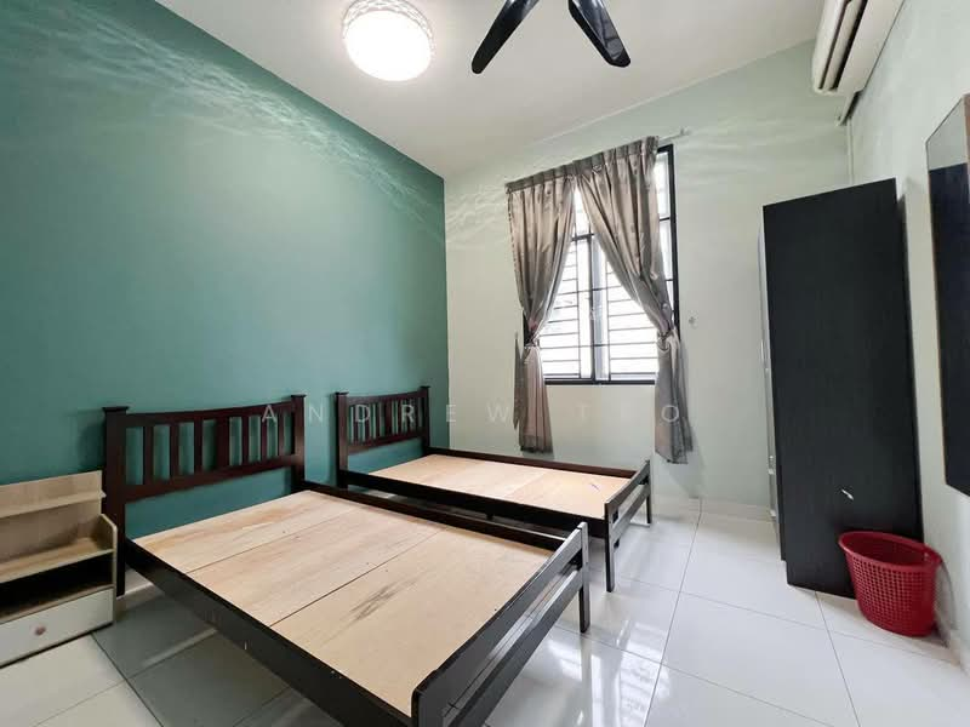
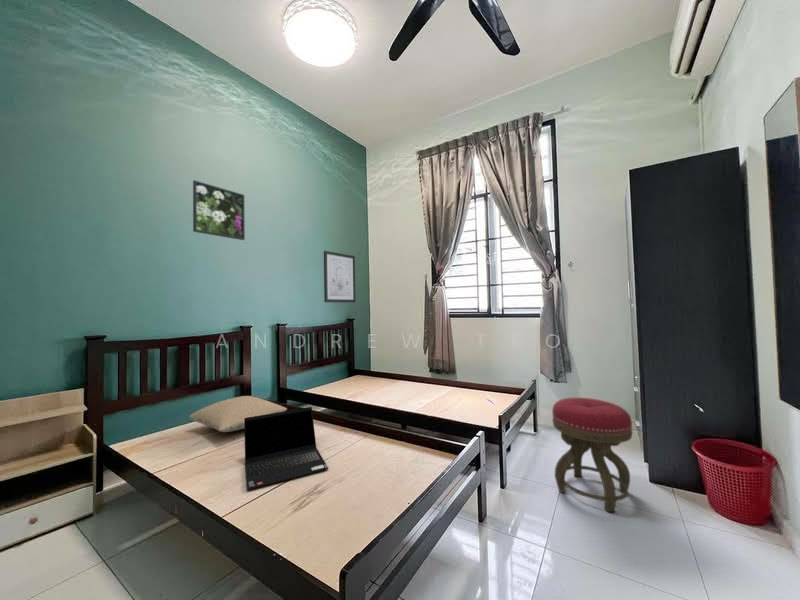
+ pillow (239, 413)
+ wall art (340, 277)
+ stool (590, 447)
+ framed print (220, 212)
+ laptop computer (284, 443)
